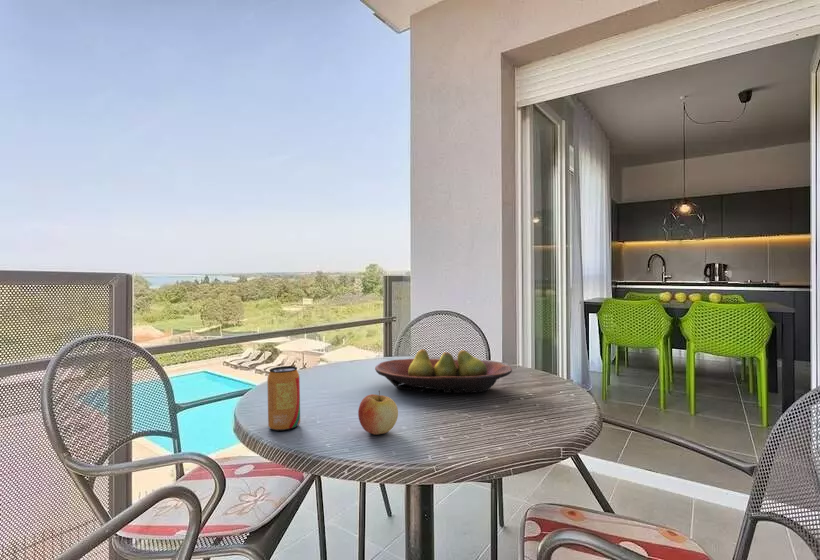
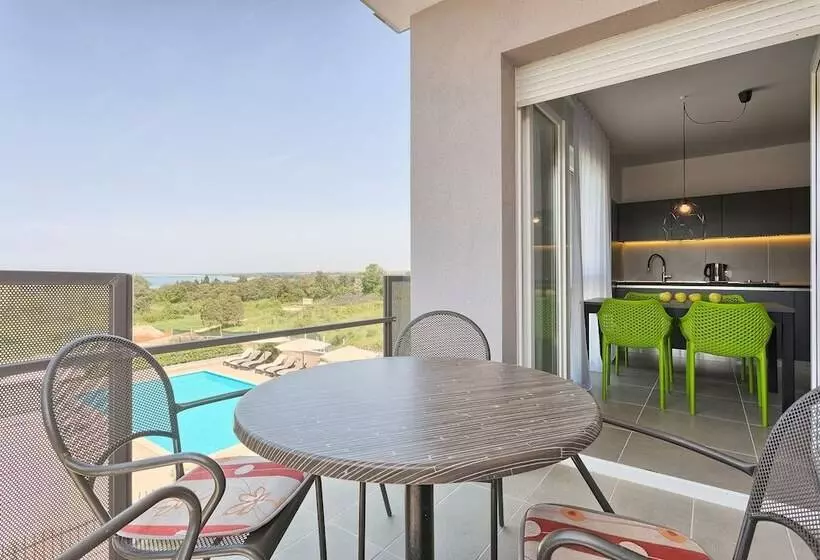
- apple (378, 411)
- fruit bowl (442, 368)
- beverage can (283, 397)
